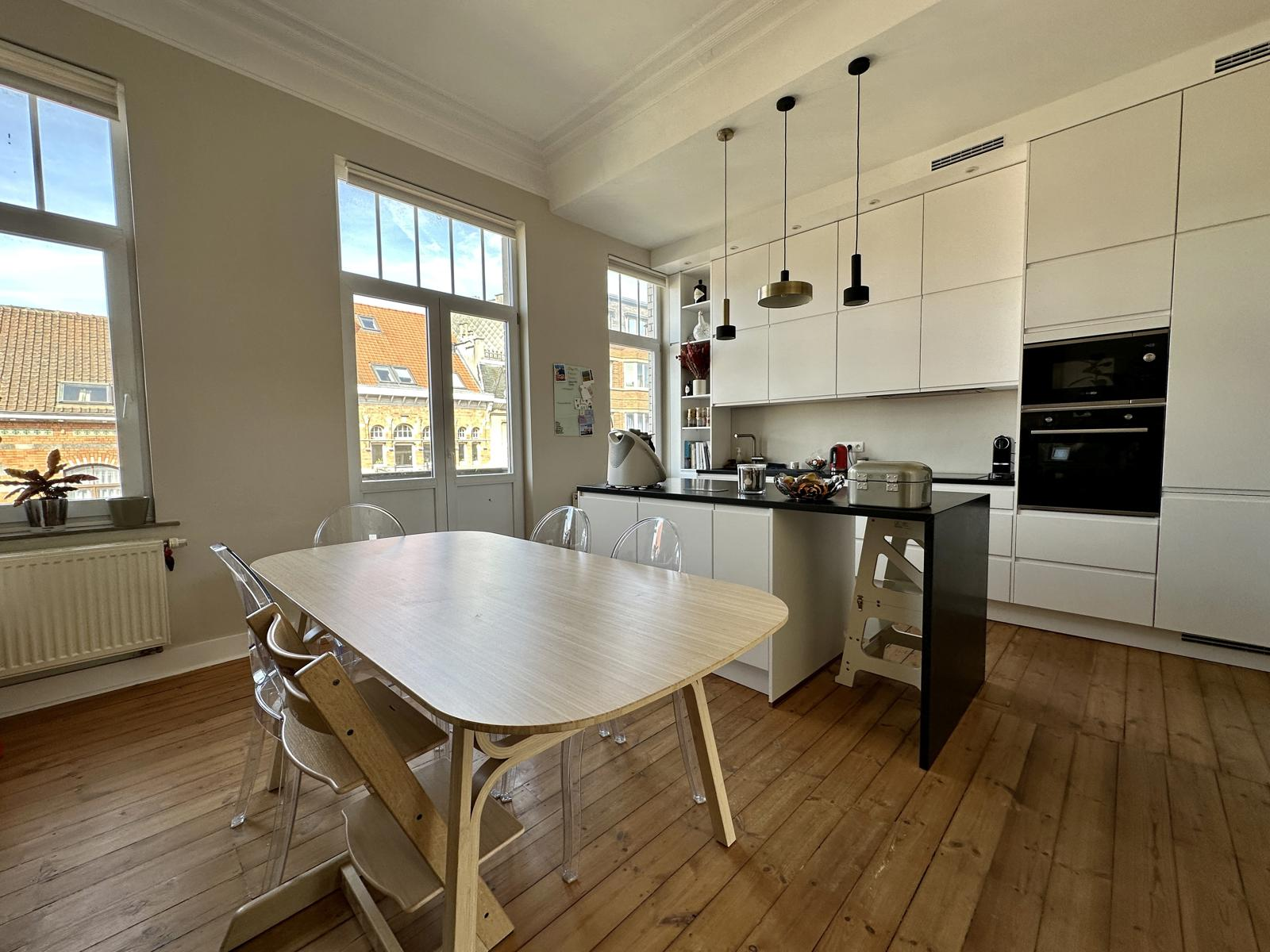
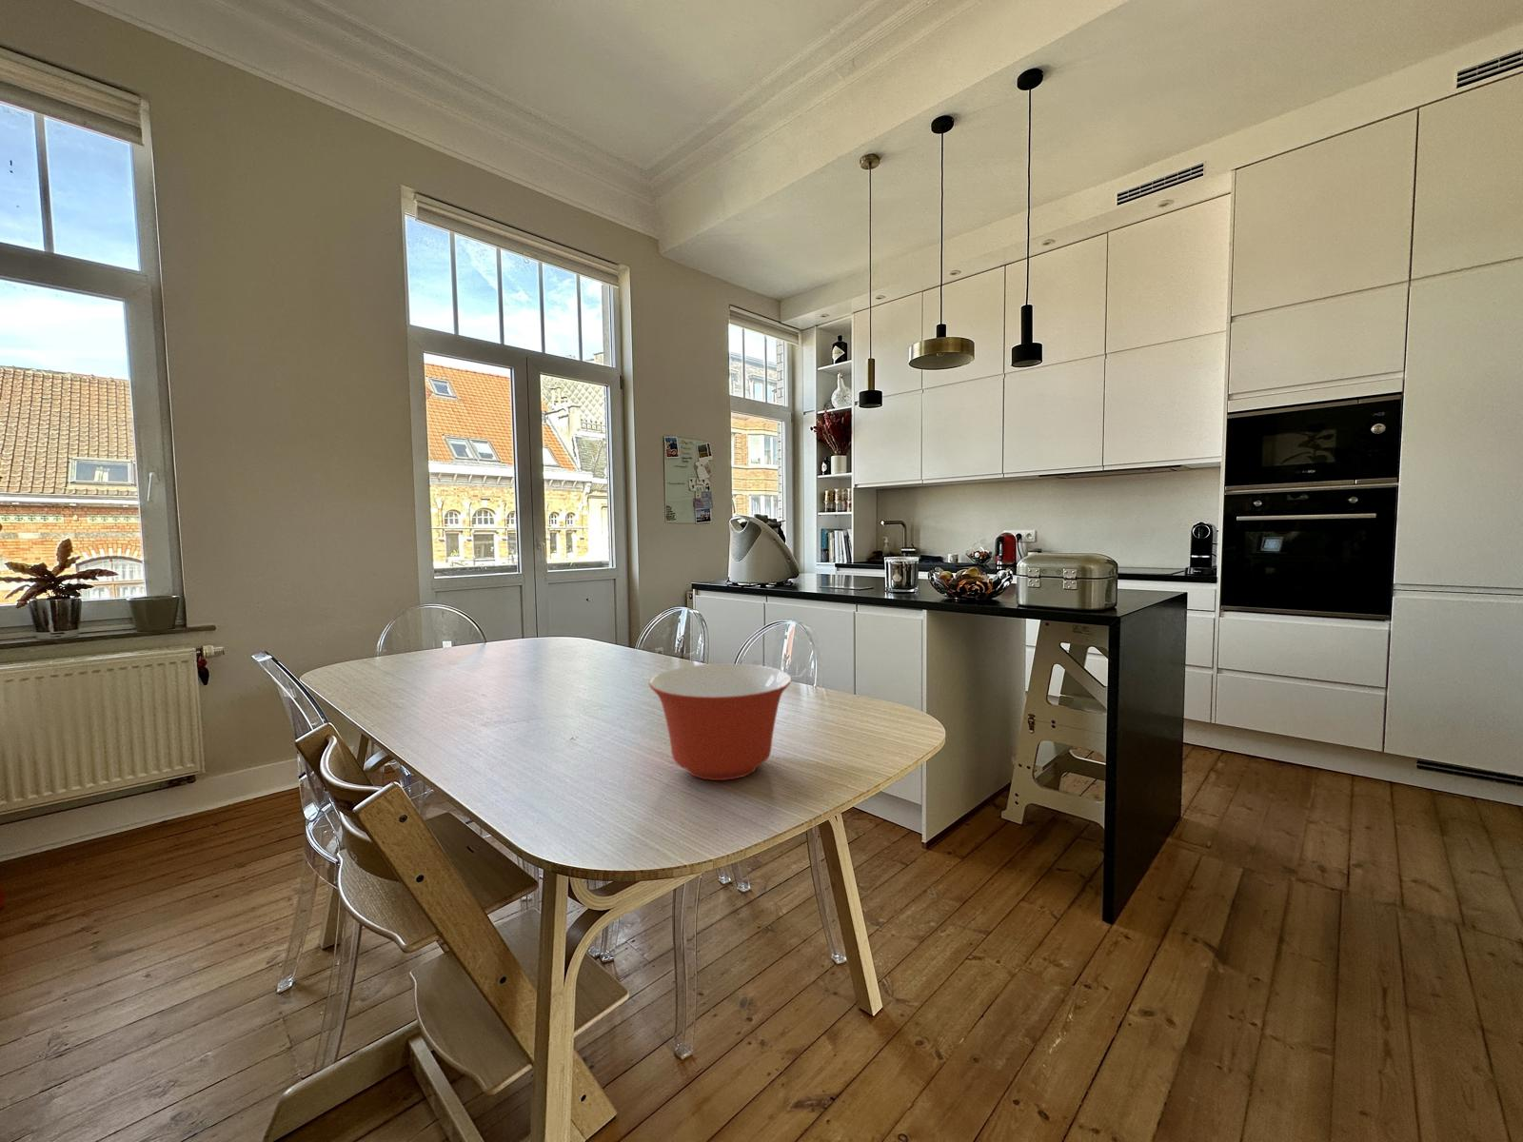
+ mixing bowl (721, 722)
